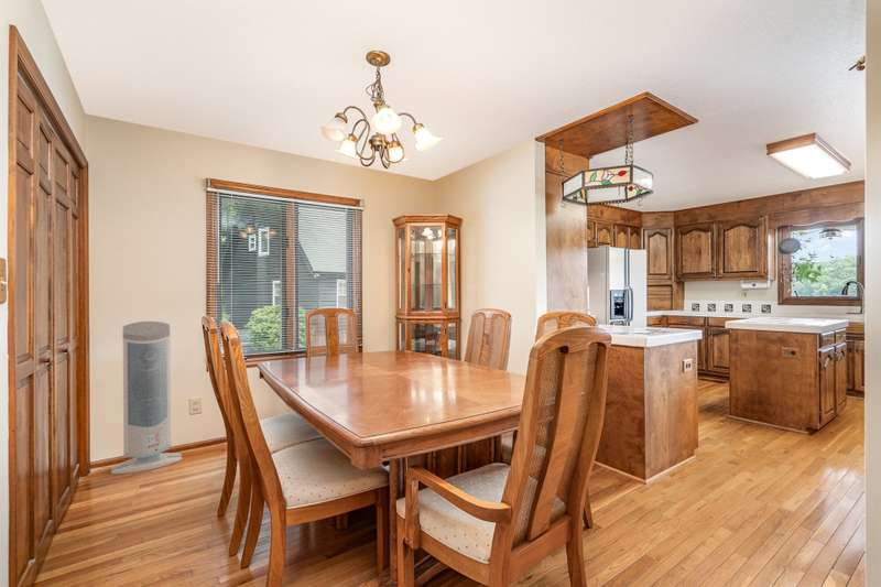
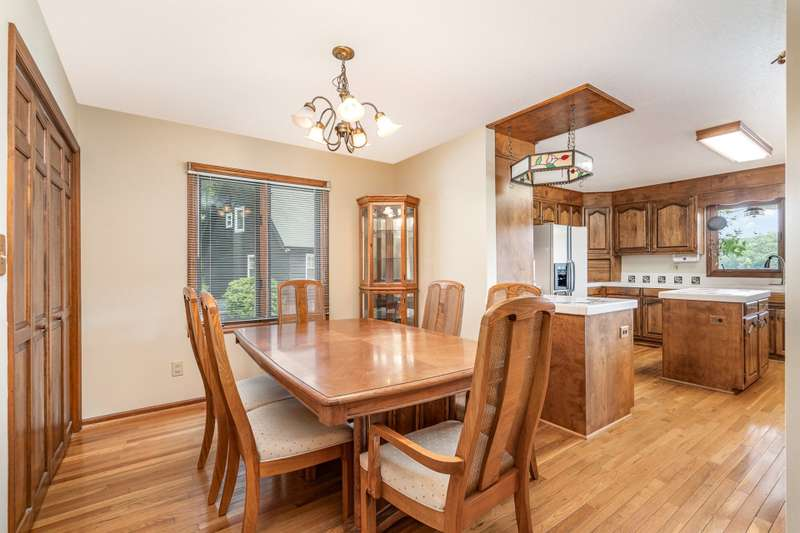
- air purifier (146, 392)
